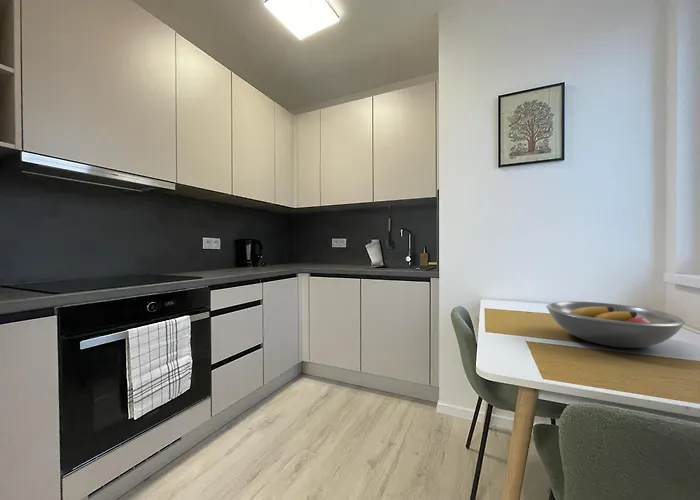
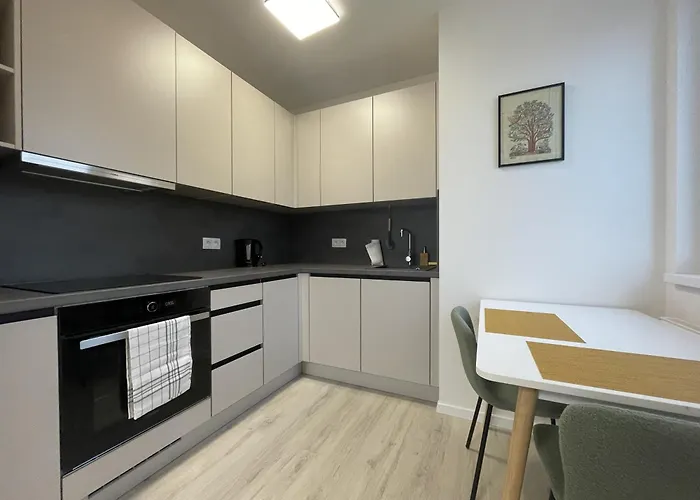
- fruit bowl (607, 321)
